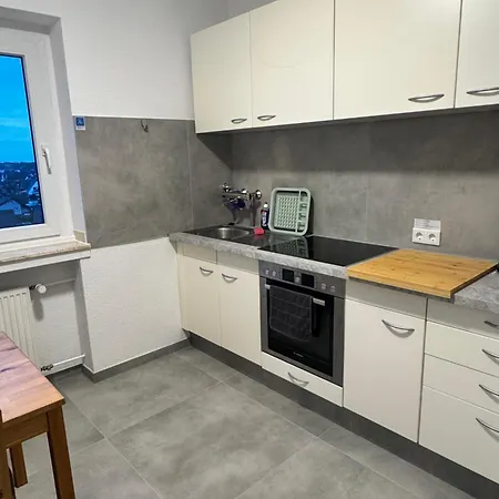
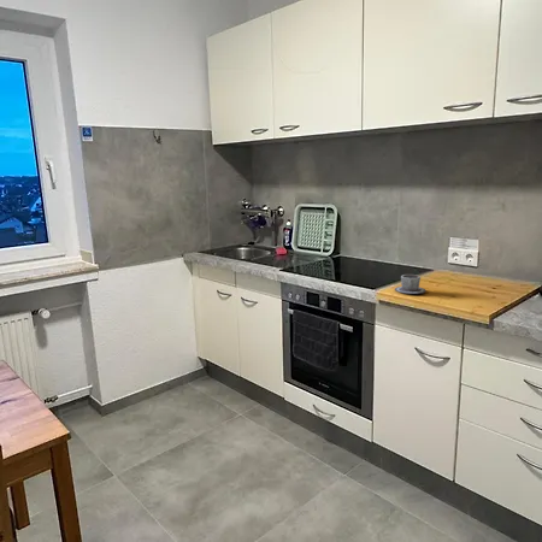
+ cup (410, 283)
